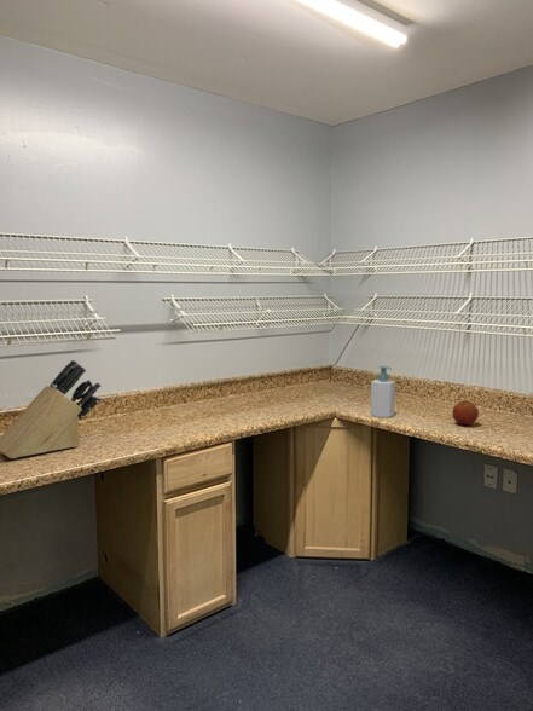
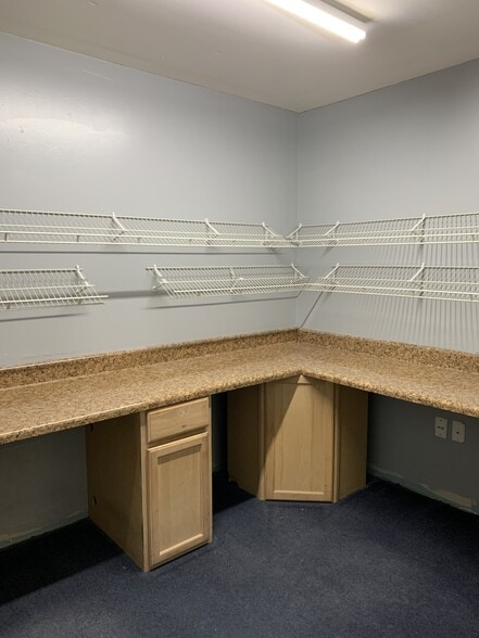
- fruit (464, 412)
- soap bottle (382, 391)
- knife block (48, 405)
